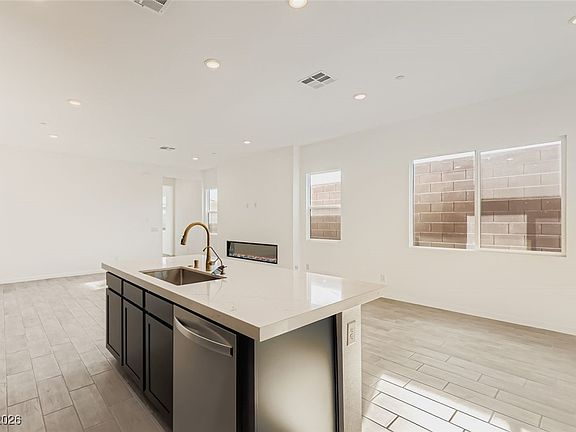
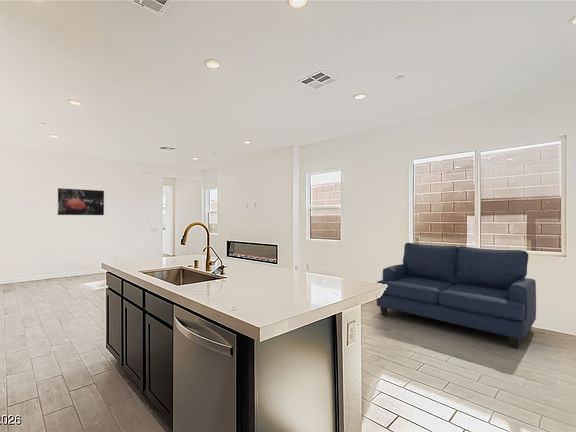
+ wall art (81, 202)
+ sofa (450, 284)
